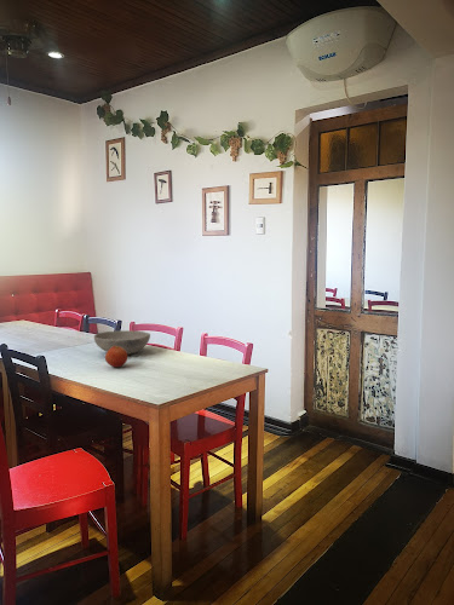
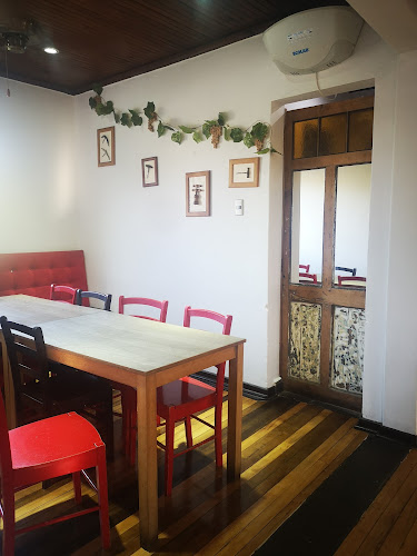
- bowl (122, 342)
- fruit (116, 356)
